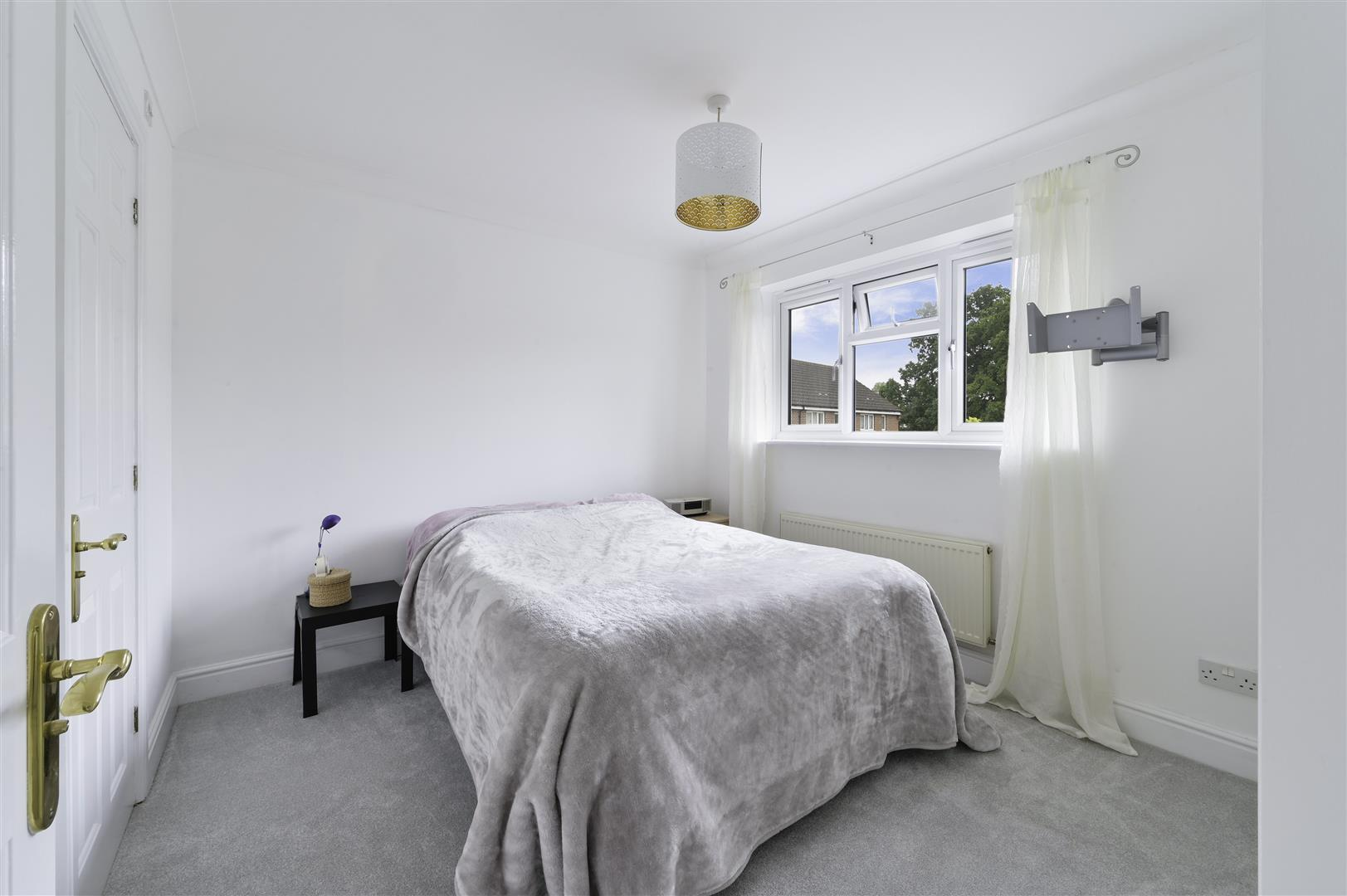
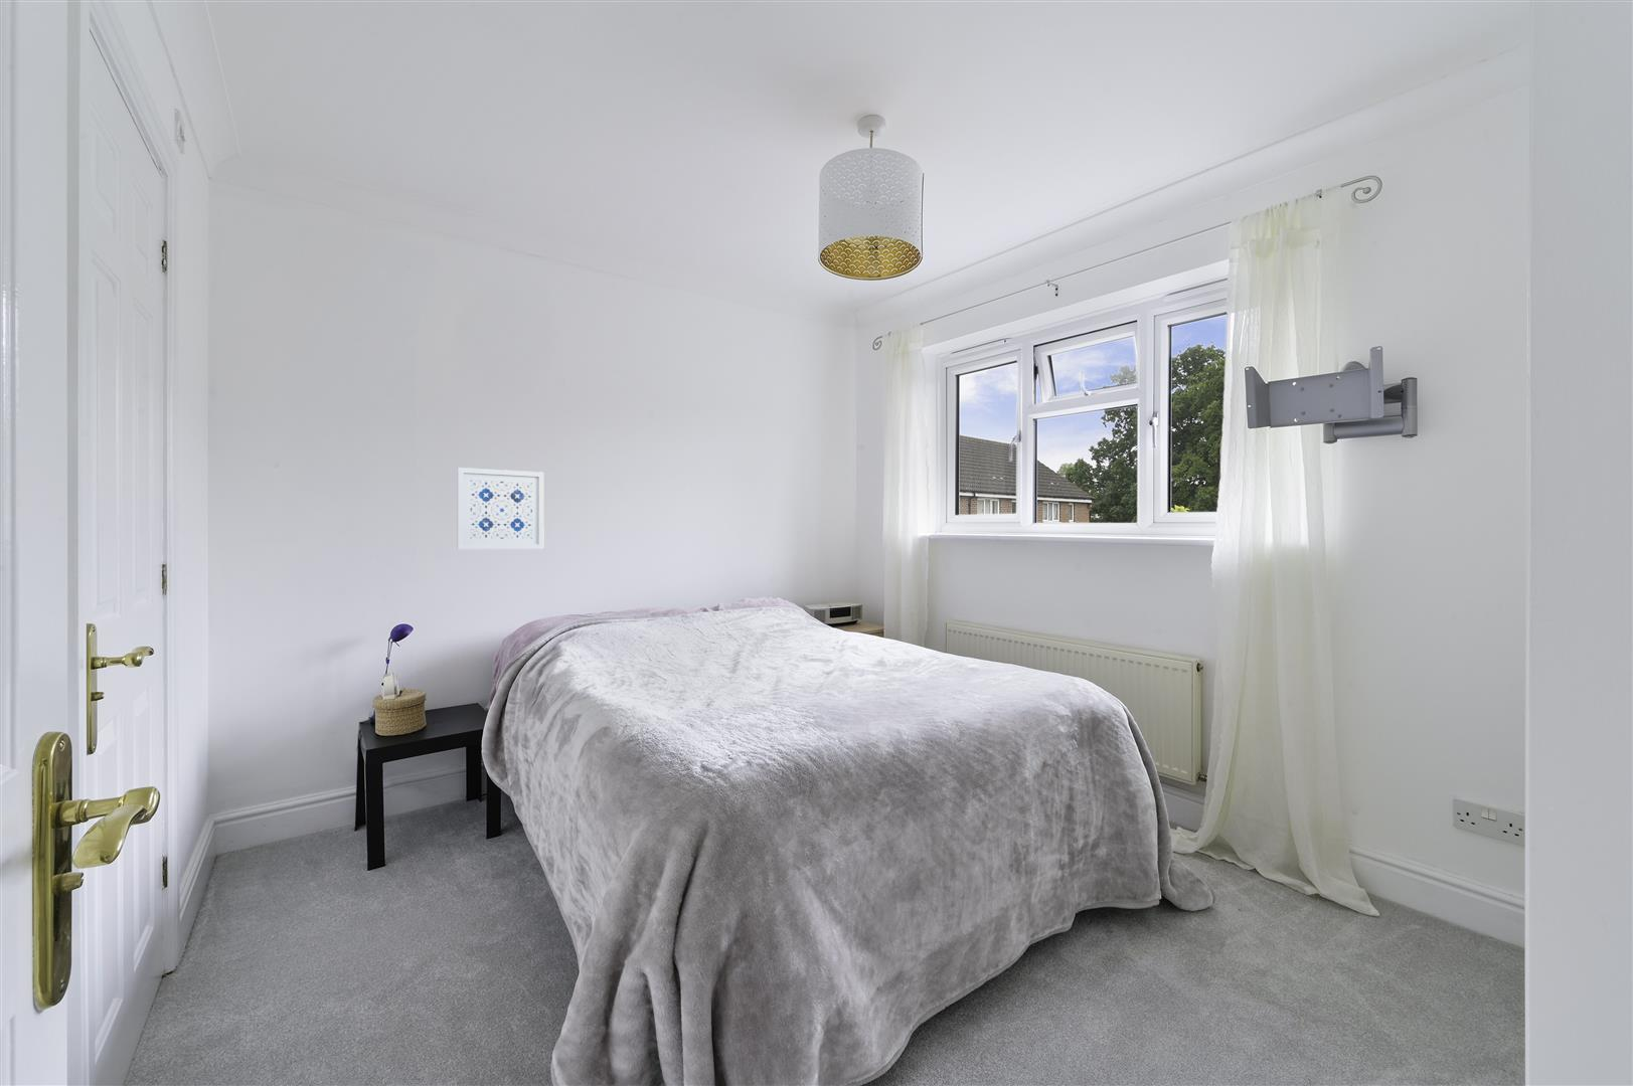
+ wall art (501, 509)
